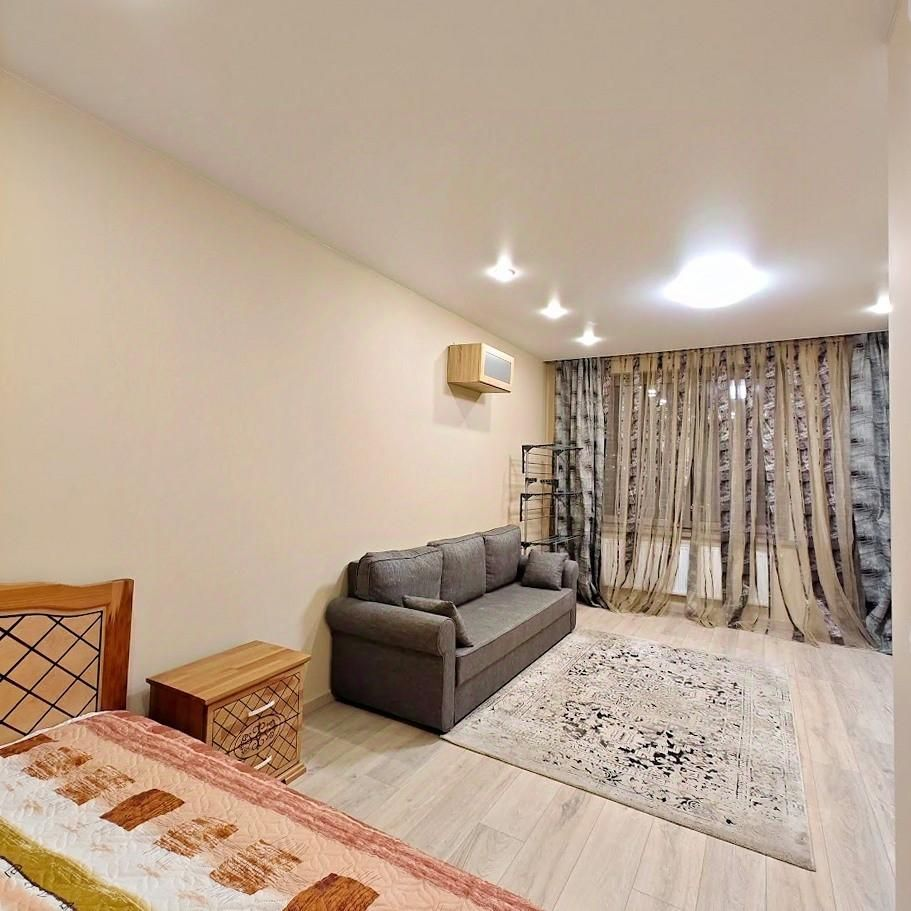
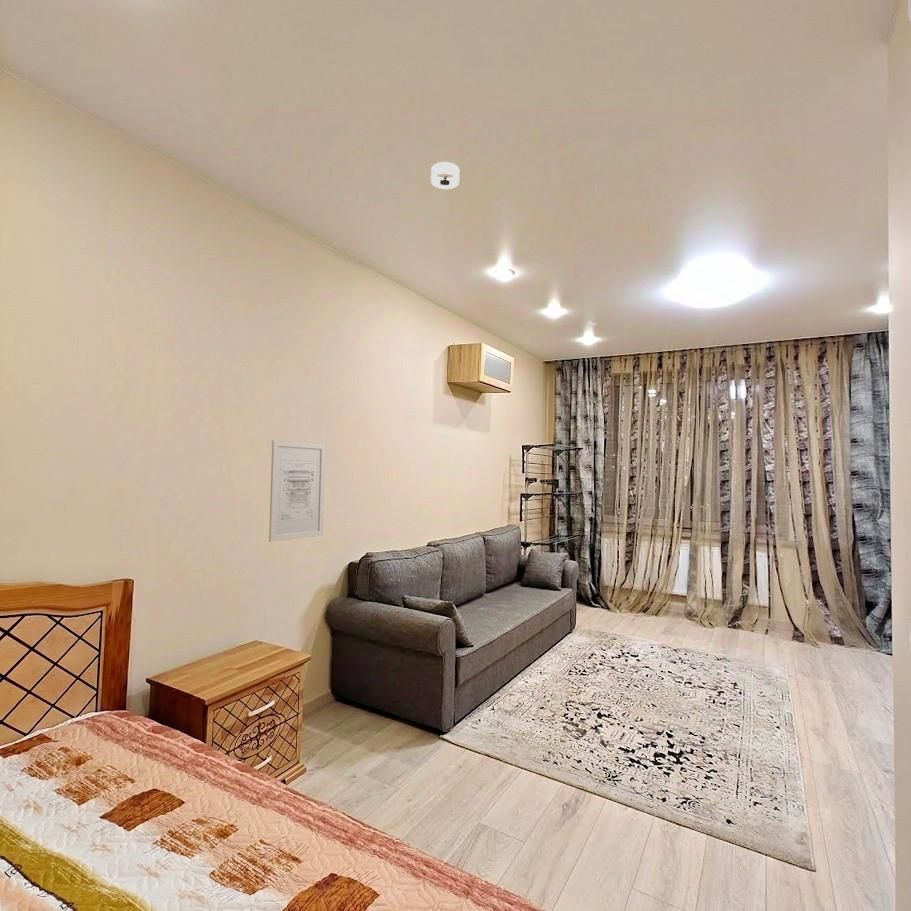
+ wall art (298, 490)
+ smoke detector (445, 177)
